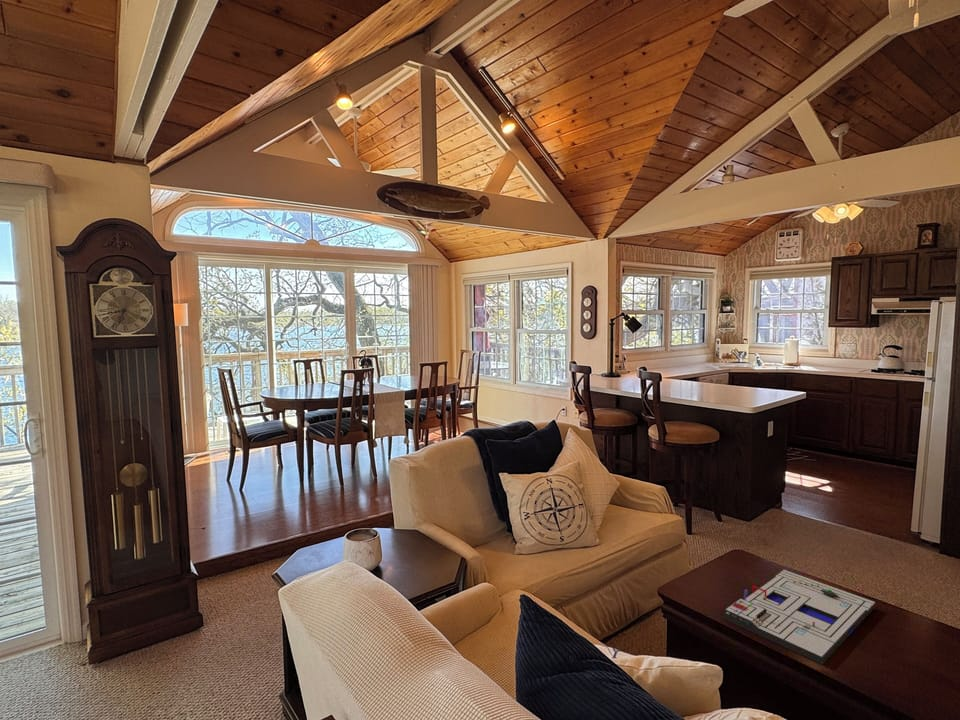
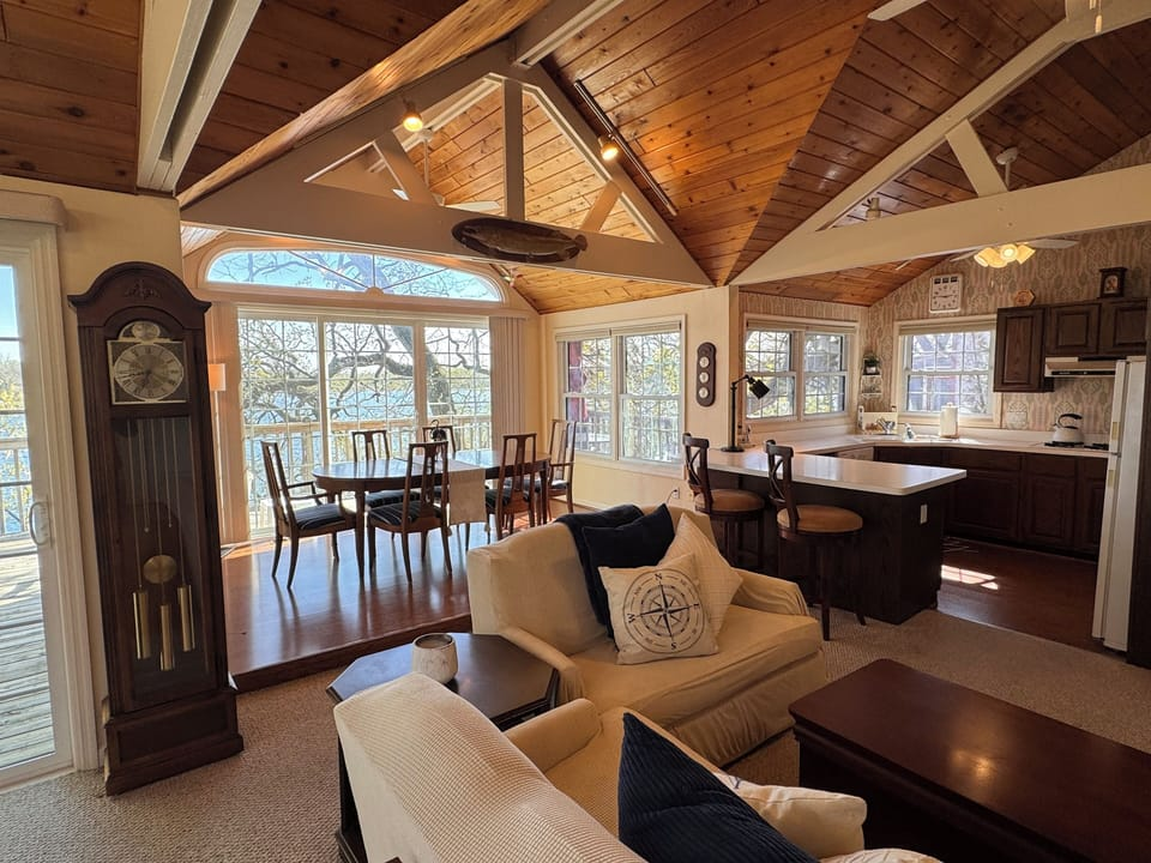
- board game (801, 598)
